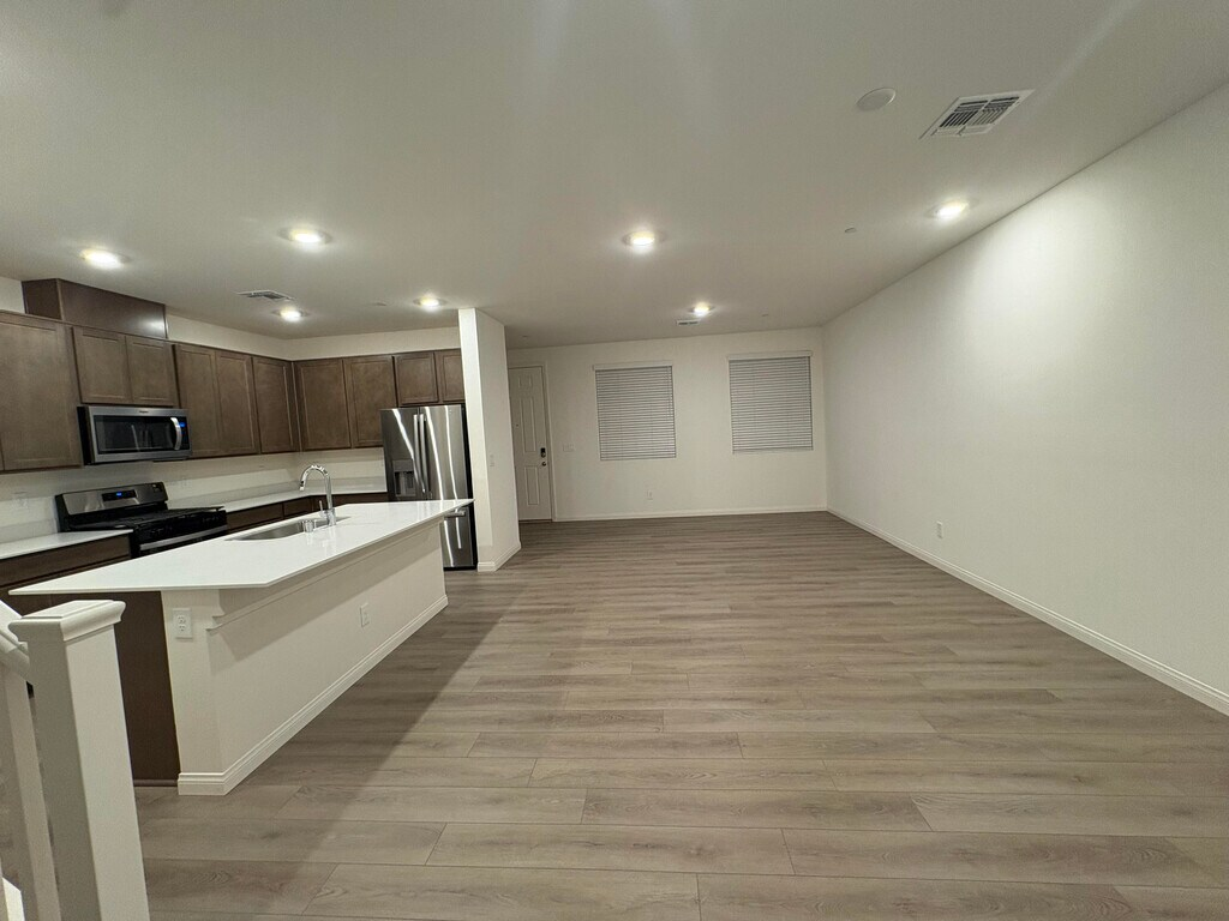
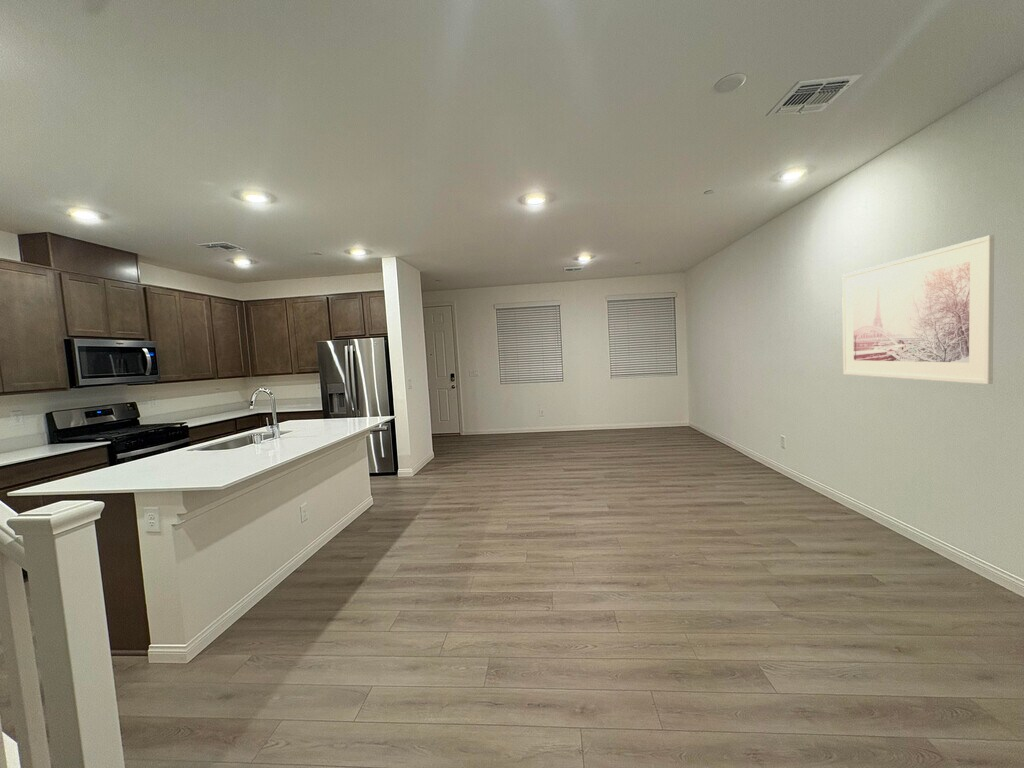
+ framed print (903, 319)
